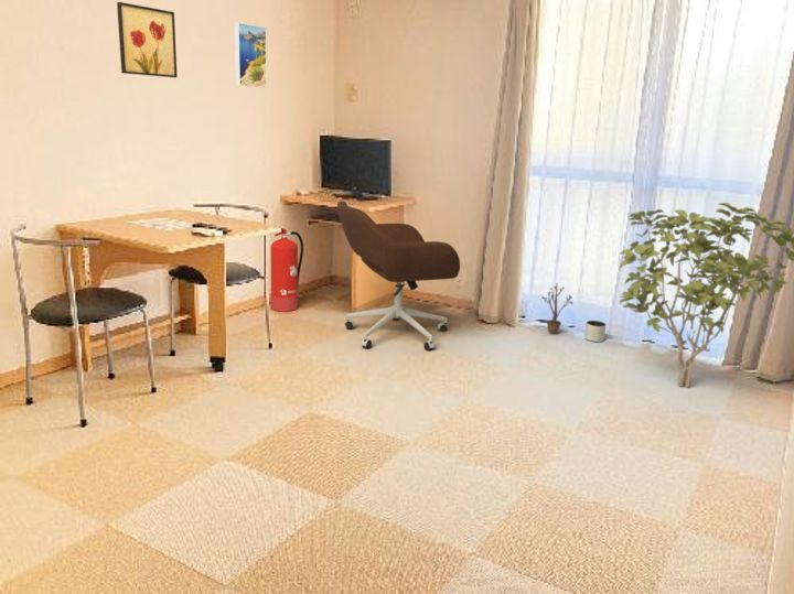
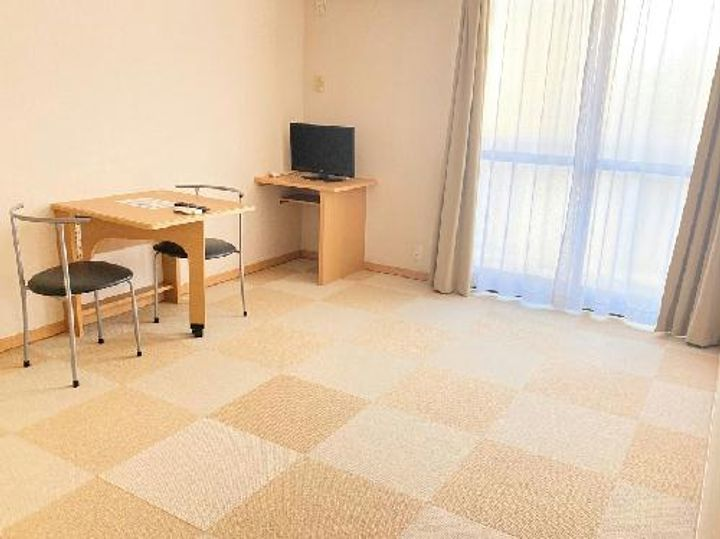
- decorative plant (551, 307)
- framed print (250, 56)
- planter (594, 331)
- shrub (701, 298)
- fire extinguisher (289, 266)
- wall art (147, 42)
- office chair (399, 271)
